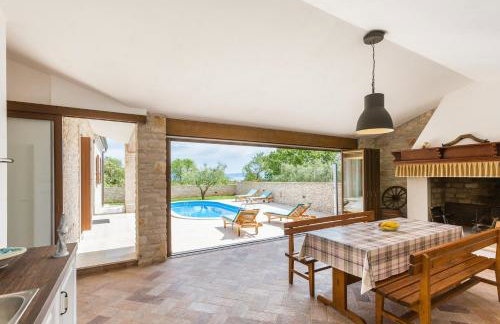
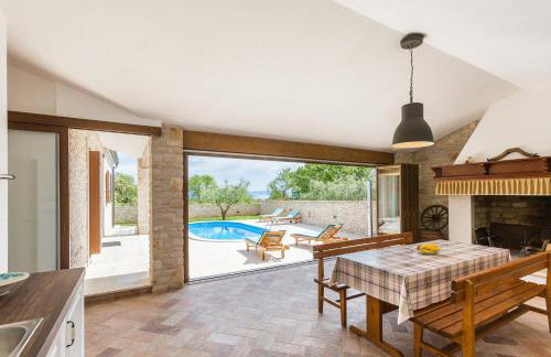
- utensil holder (61, 233)
